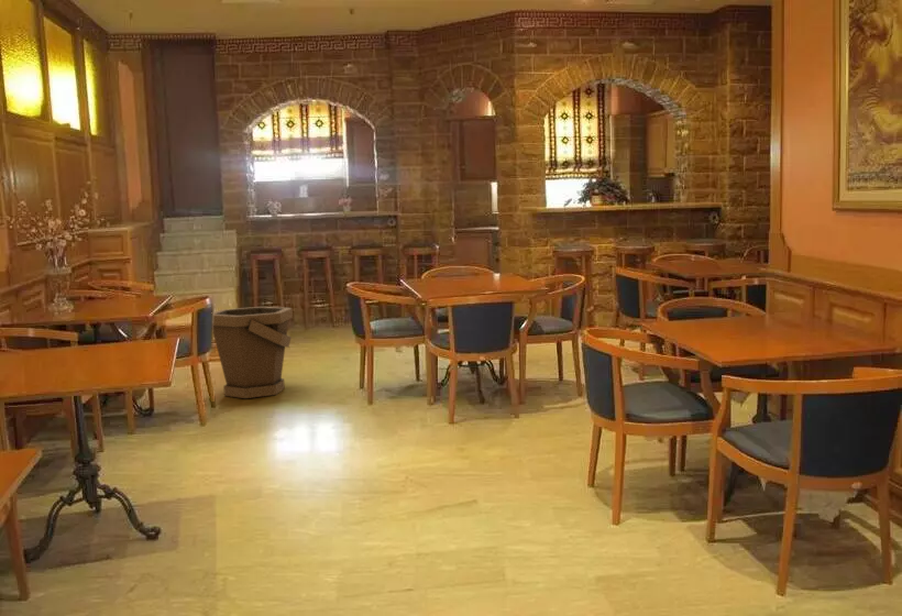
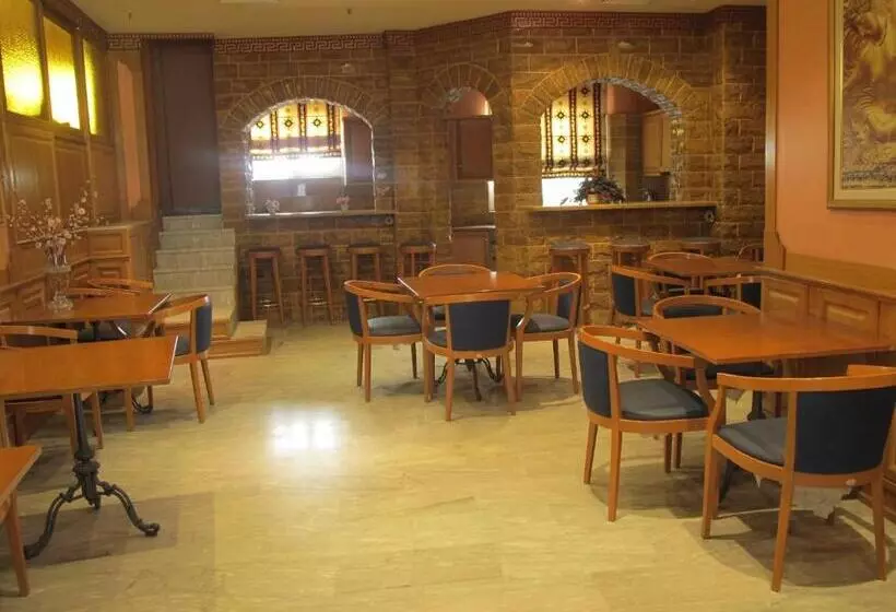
- bucket (252, 351)
